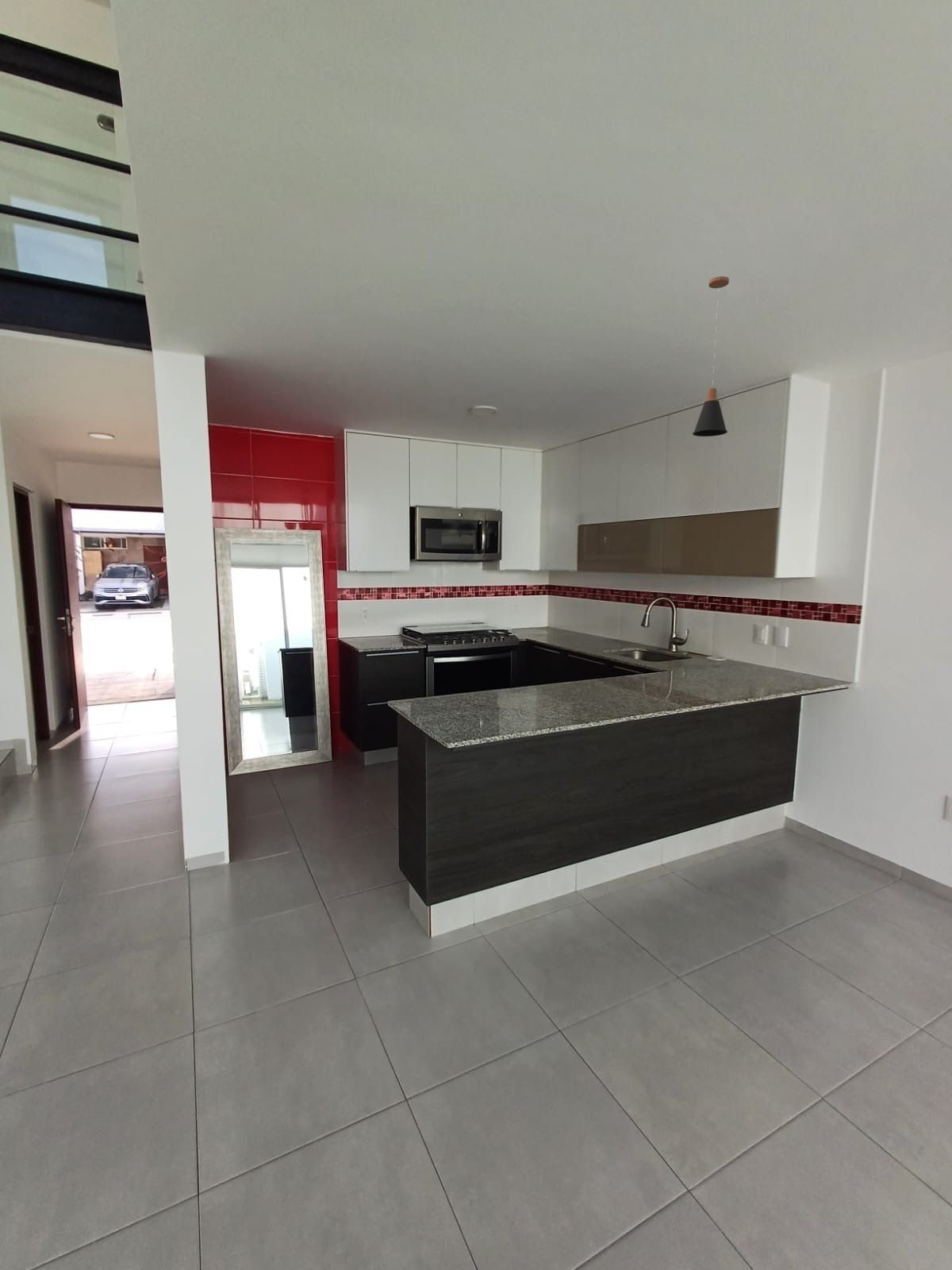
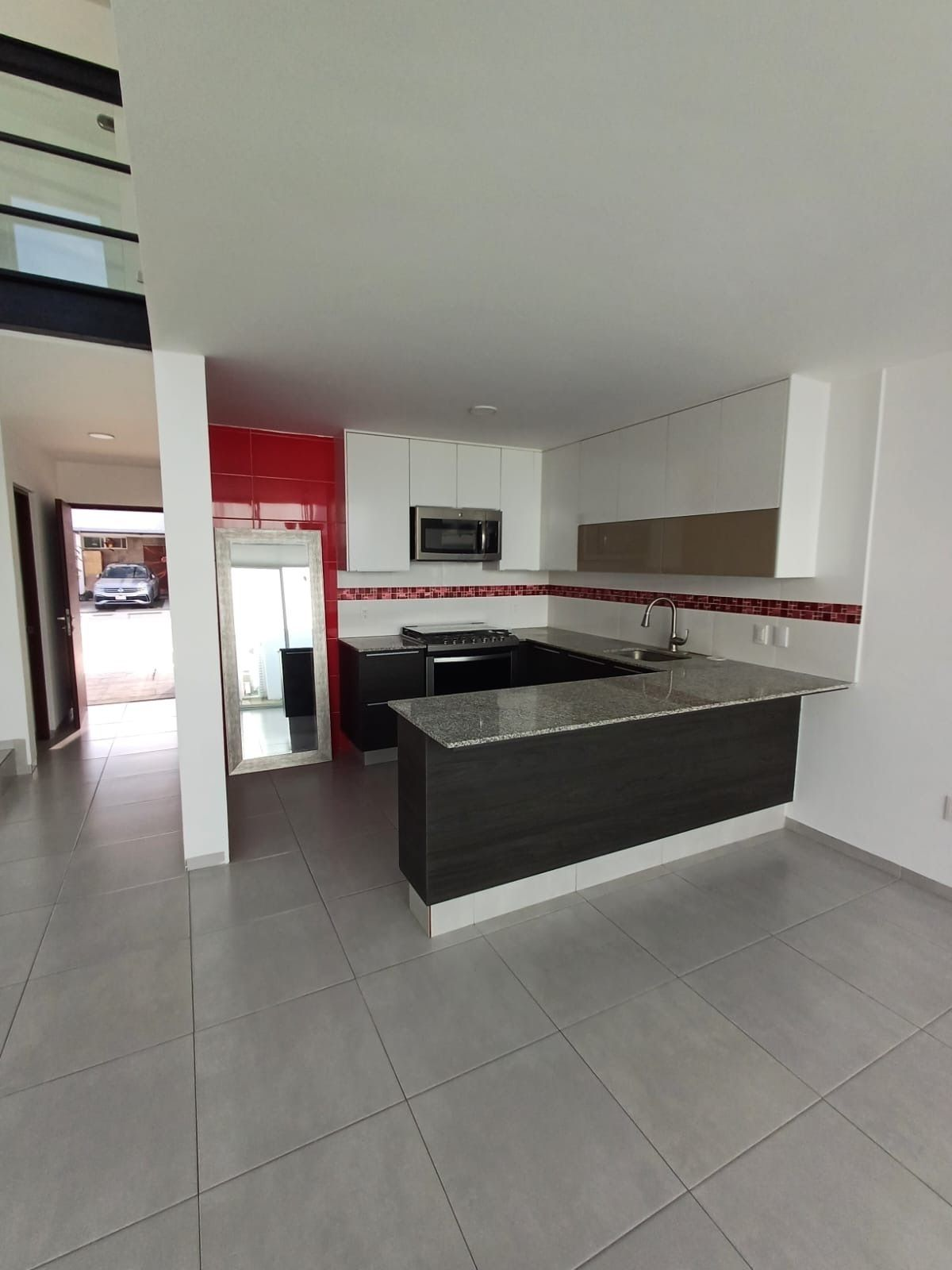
- pendant lamp (714, 356)
